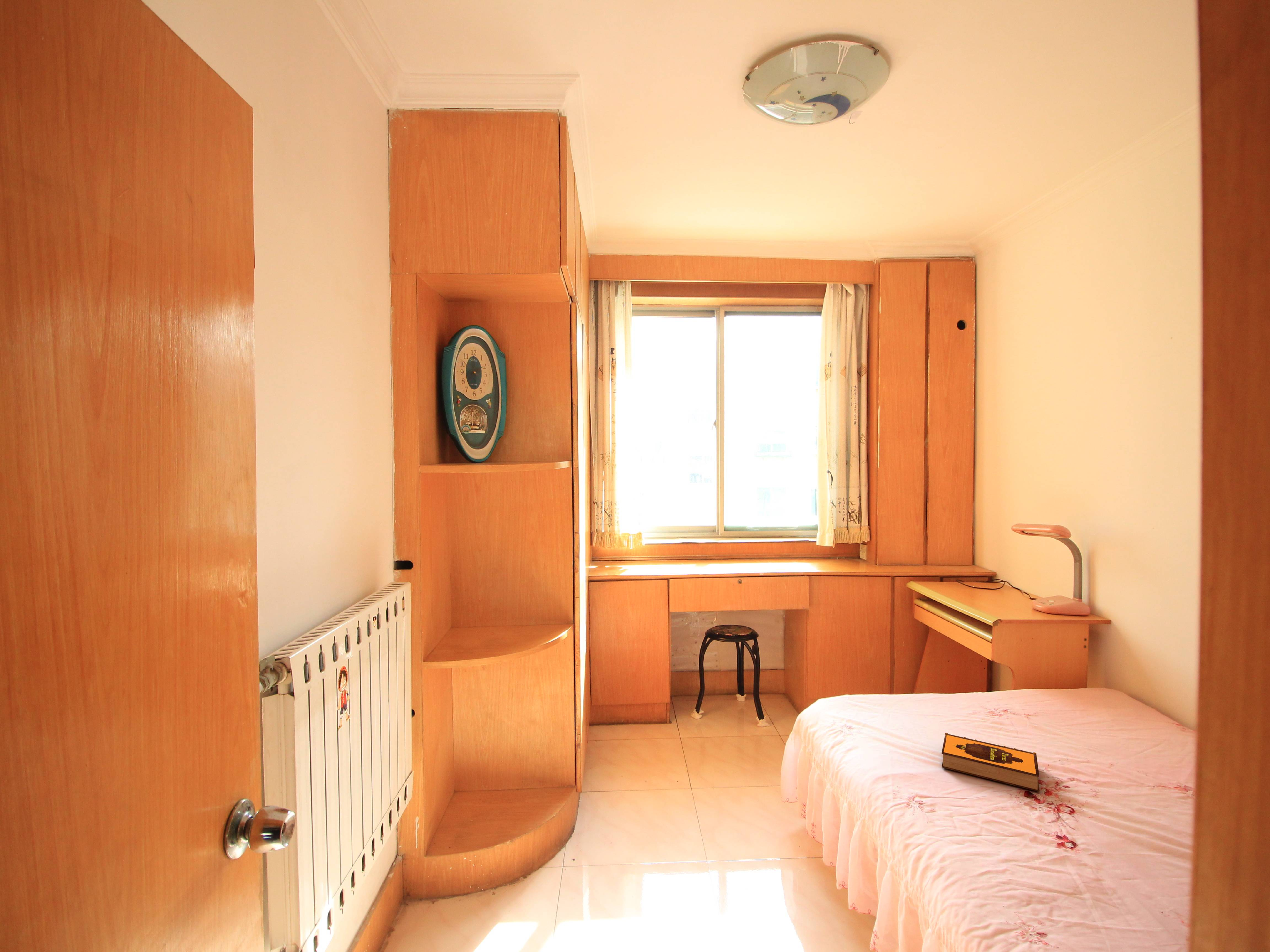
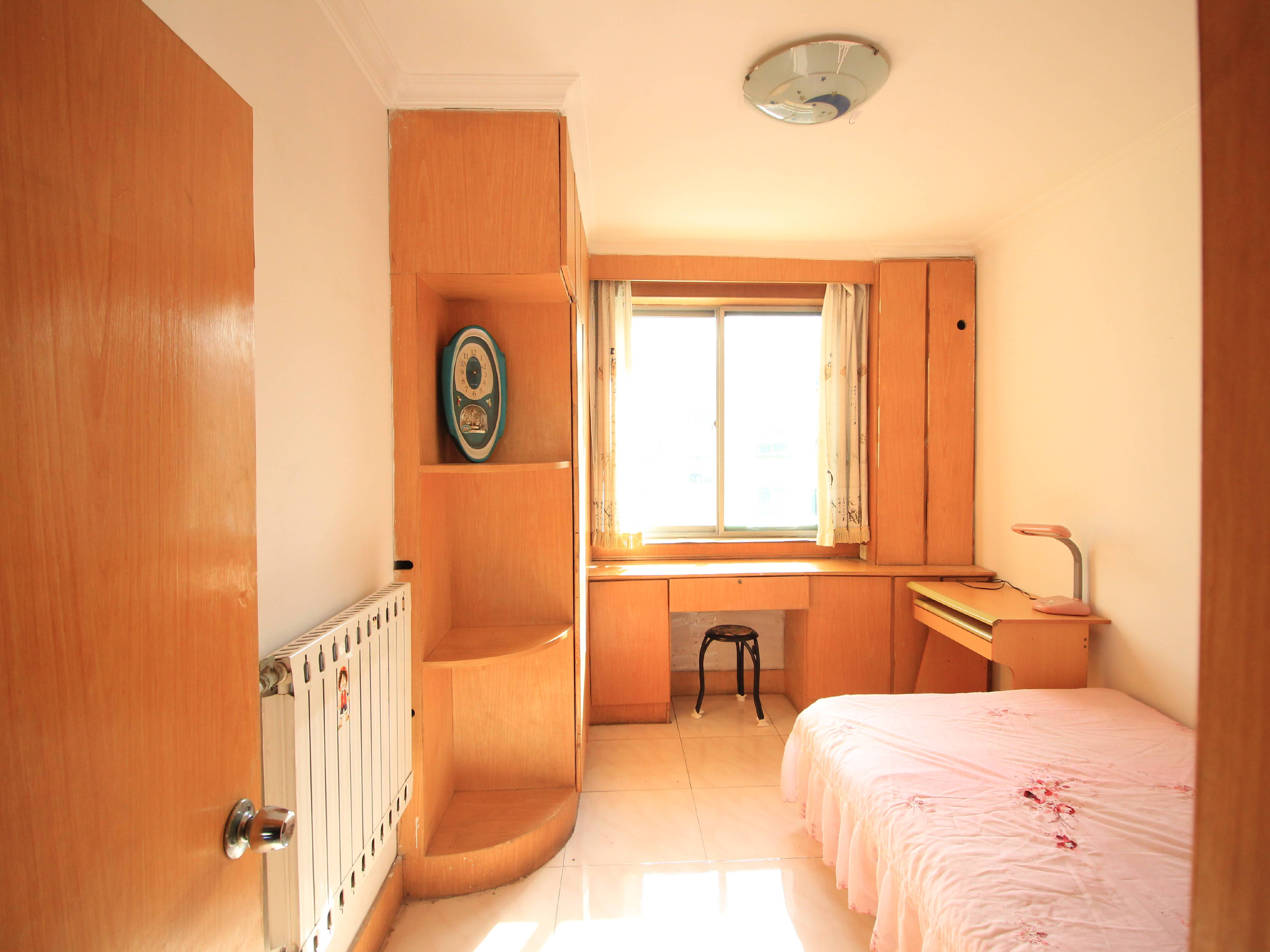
- hardback book (989, 759)
